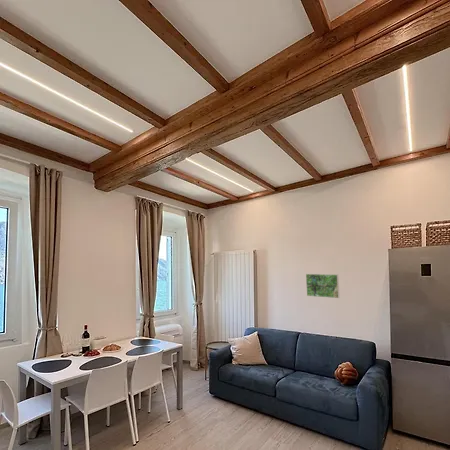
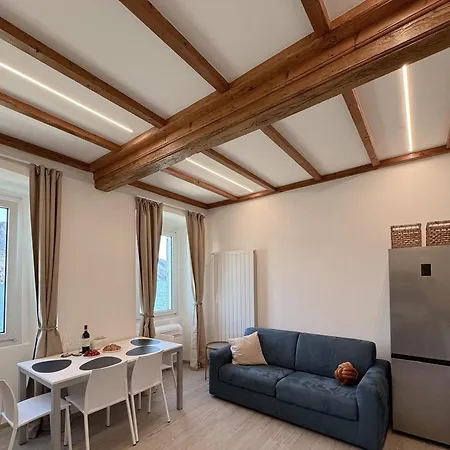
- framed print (322, 285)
